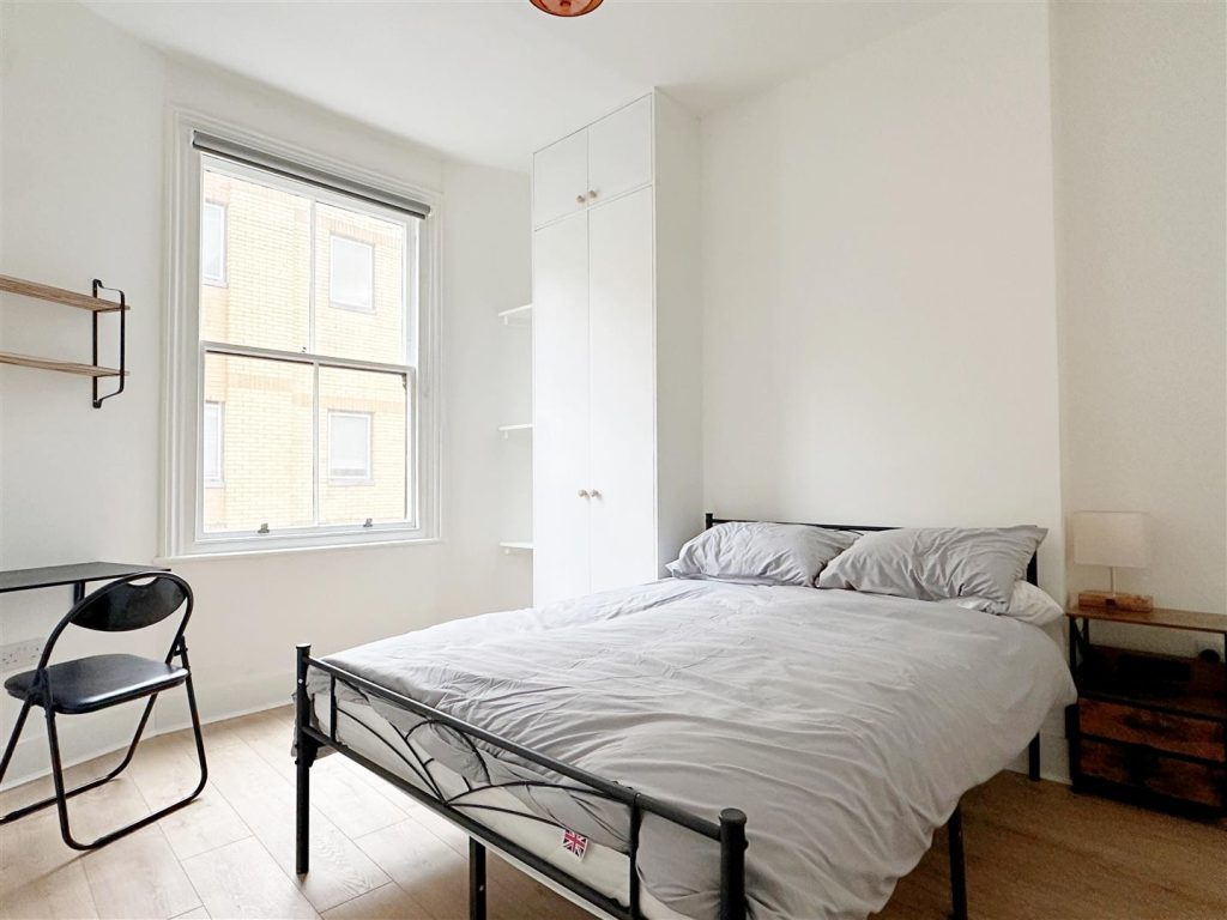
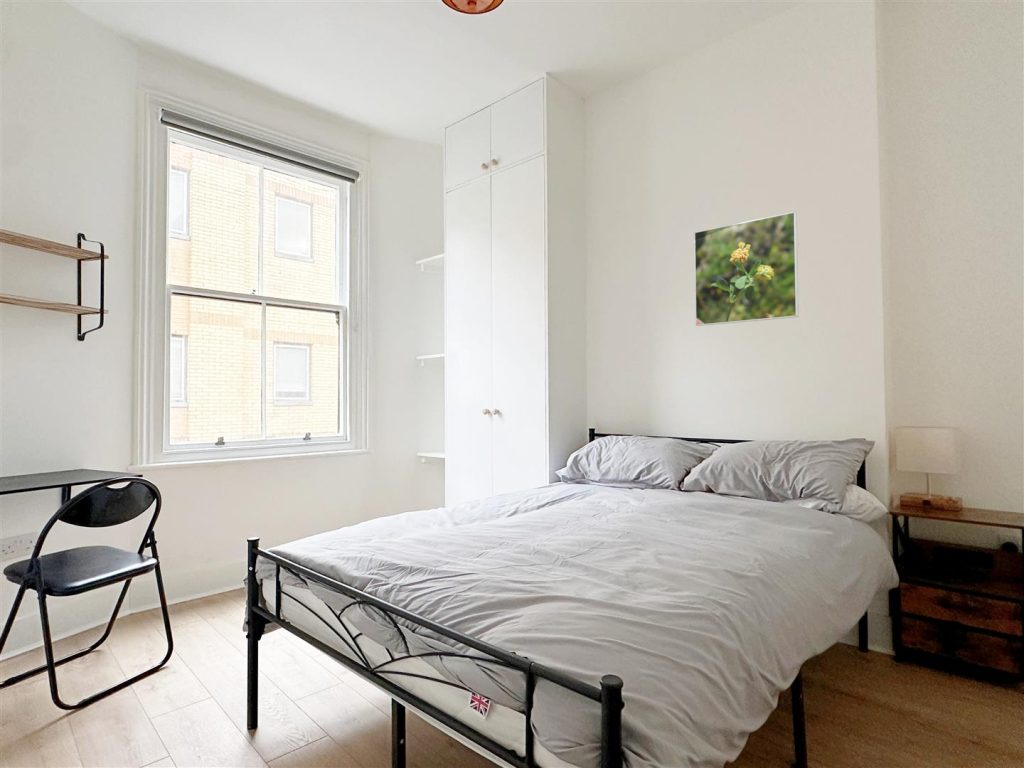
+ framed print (743, 272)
